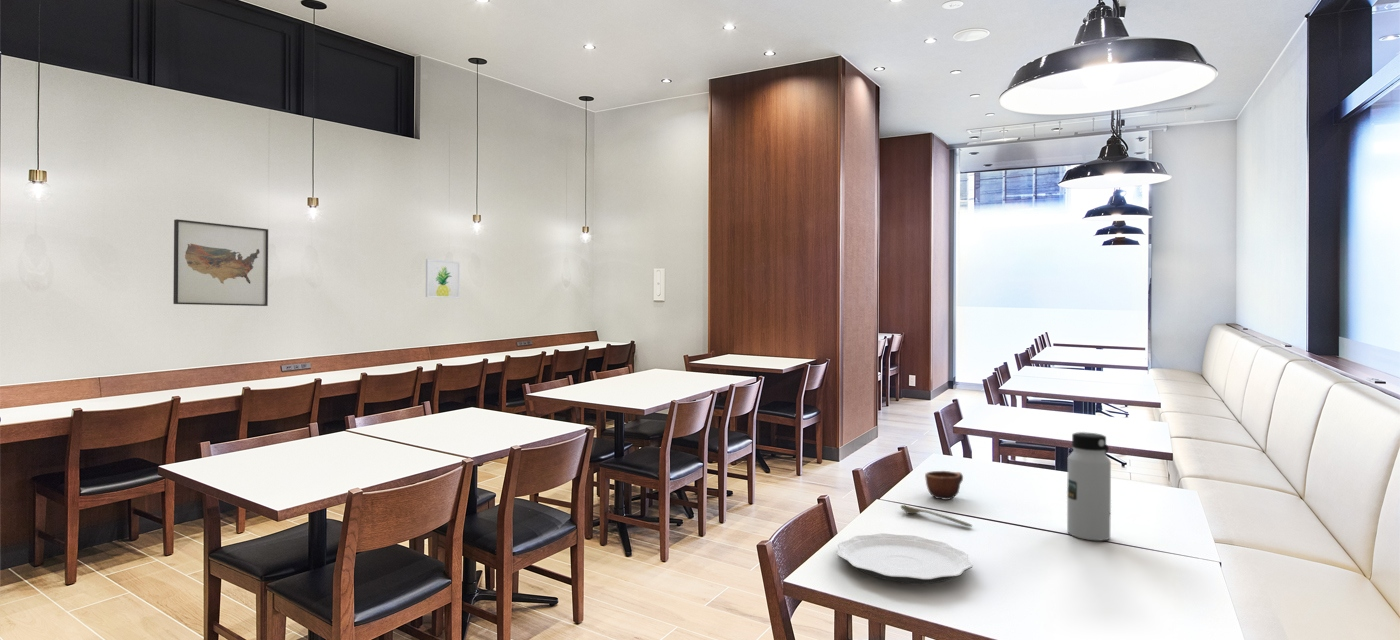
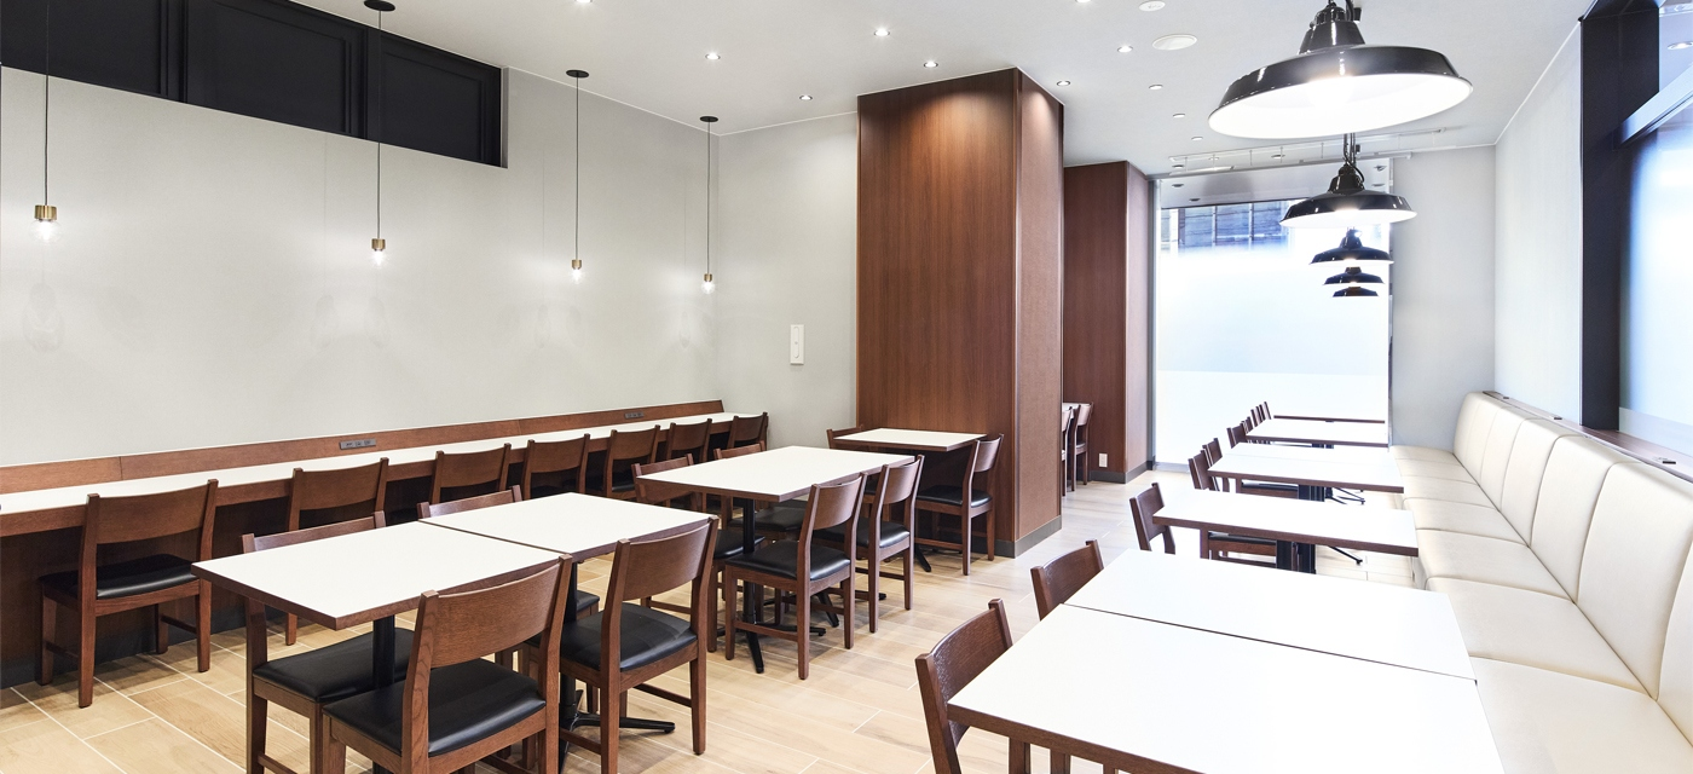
- wall art (443, 279)
- plate (902, 558)
- wall art (223, 264)
- mug (943, 484)
- water bottle (1088, 484)
- spoon (936, 515)
